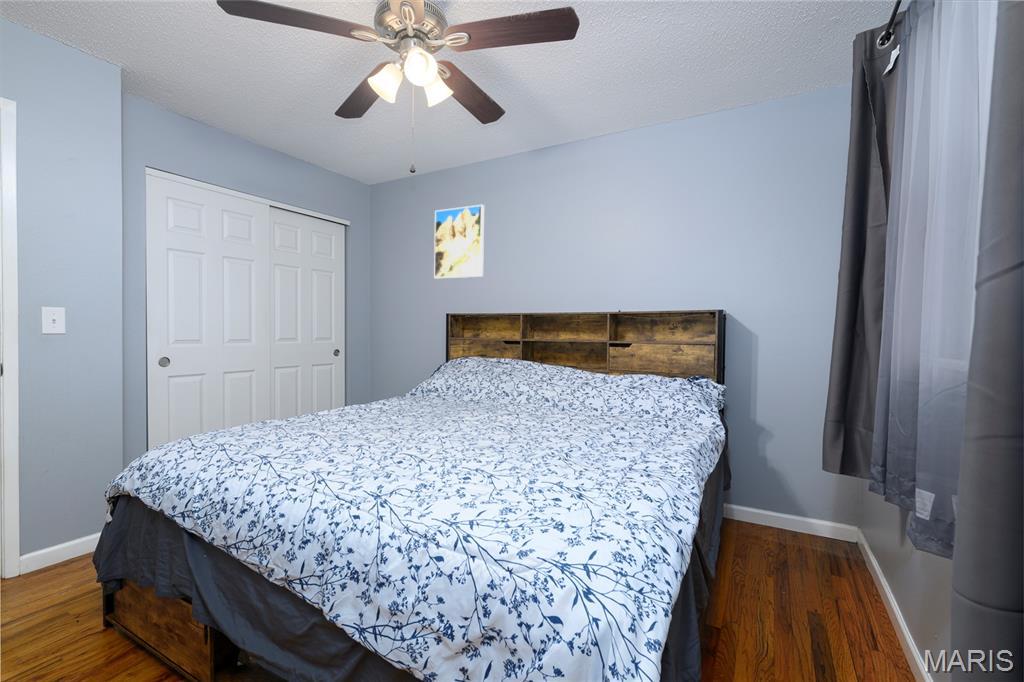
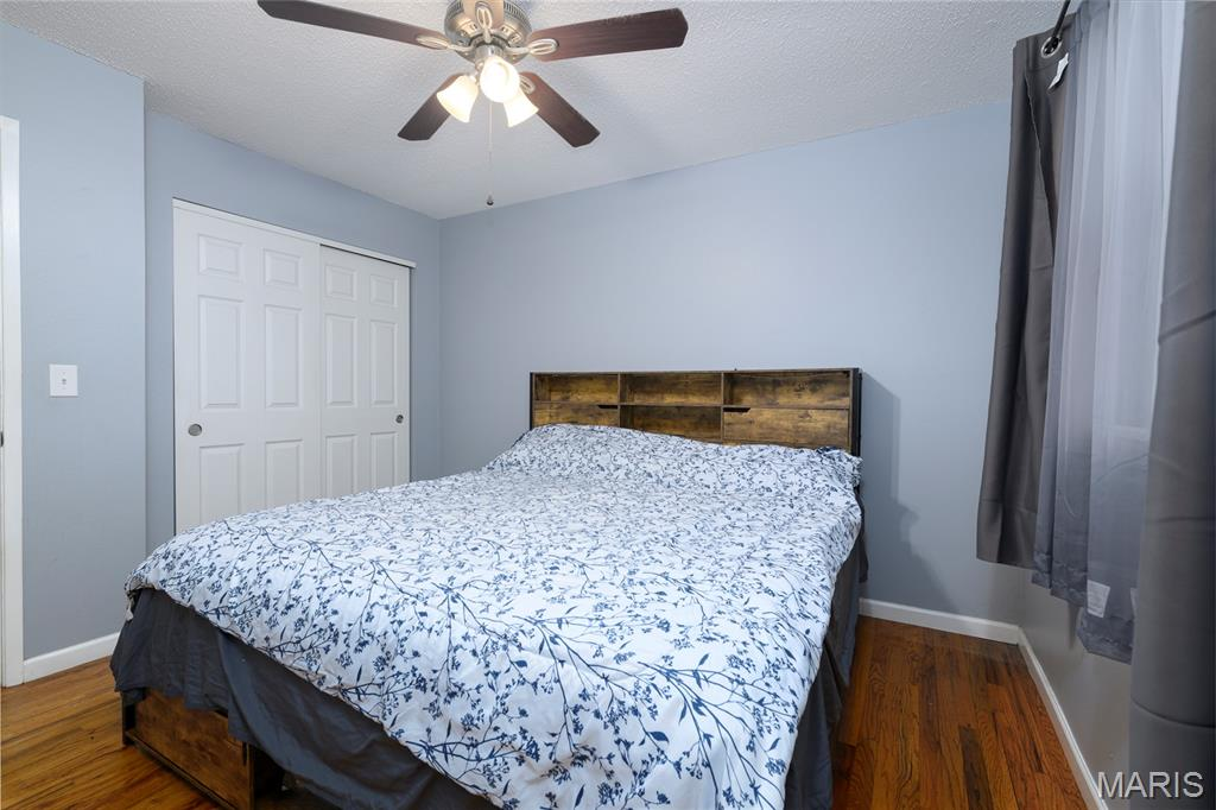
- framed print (458, 242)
